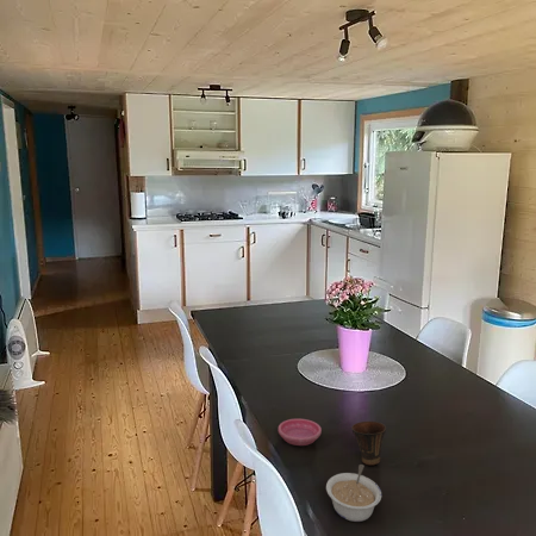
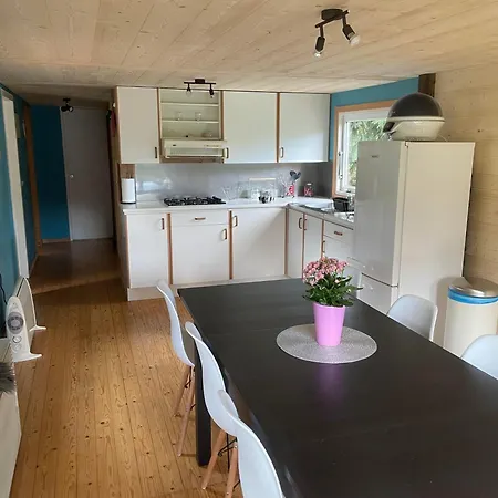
- legume (351, 496)
- cup (368, 442)
- saucer (299, 432)
